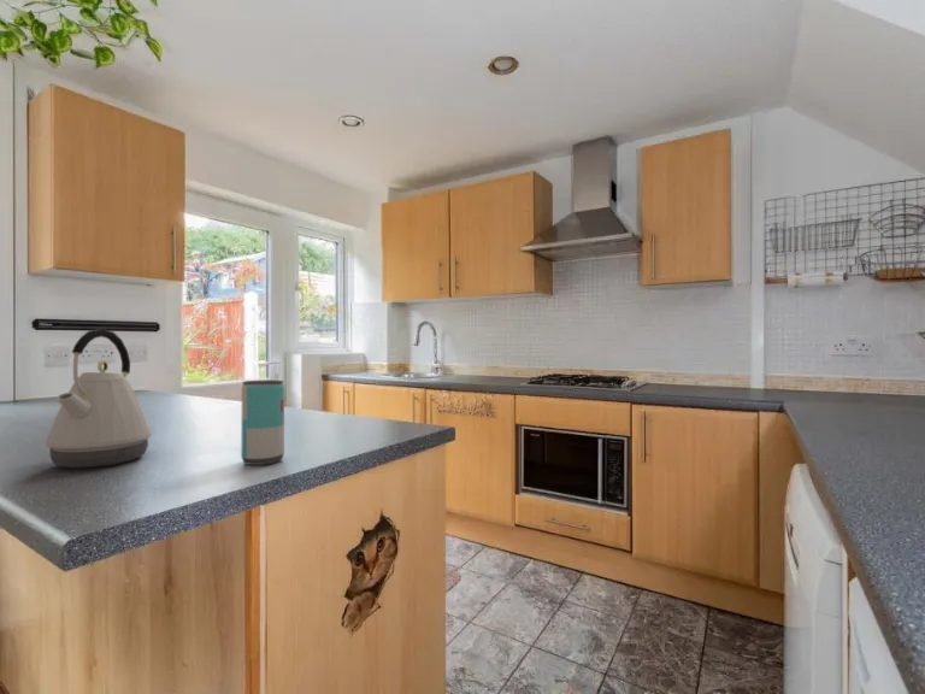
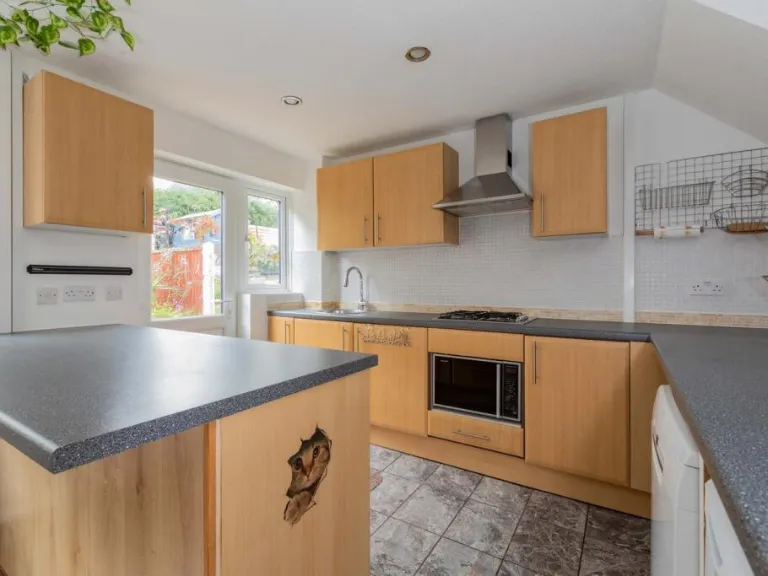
- kettle (99, 394)
- beverage can (263, 420)
